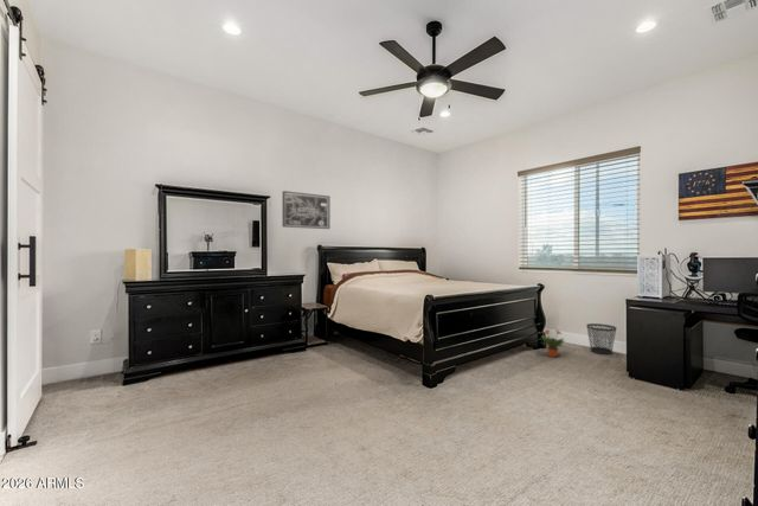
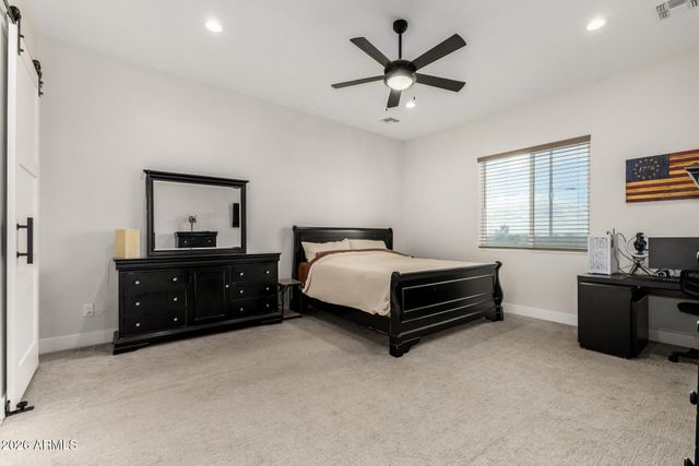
- potted plant (552, 342)
- wall art (307, 210)
- wastebasket (600, 339)
